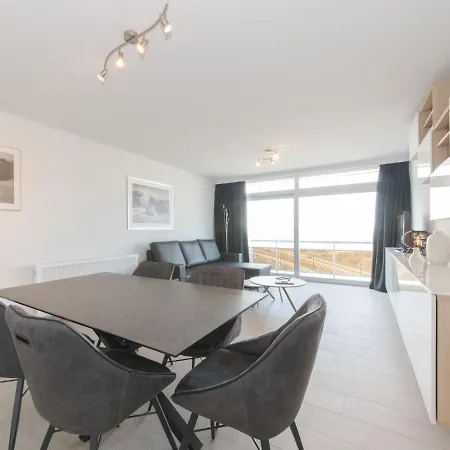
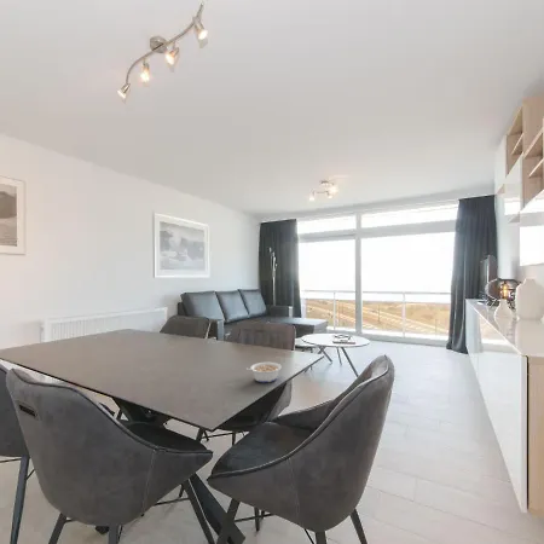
+ legume (265, 371)
